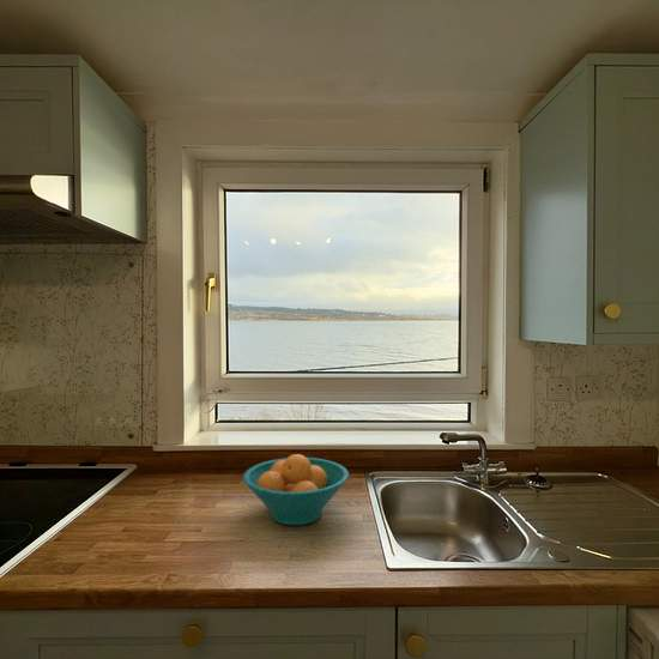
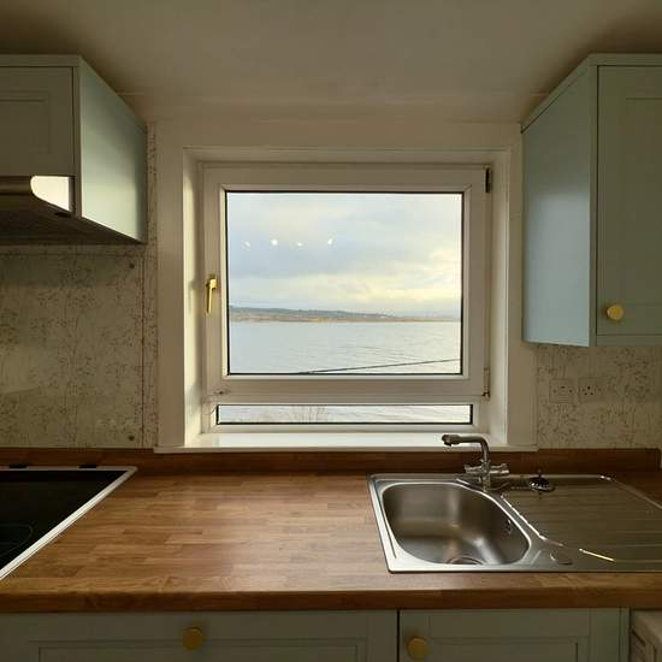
- fruit bowl (296, 484)
